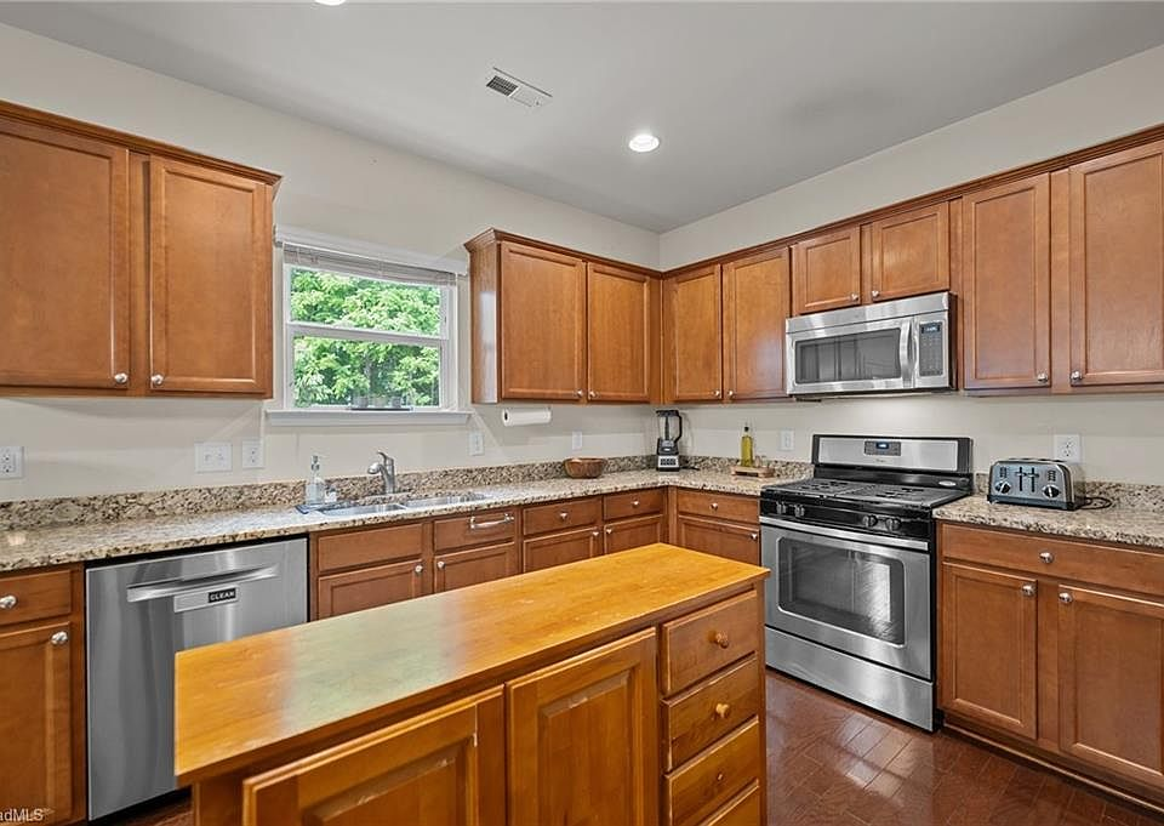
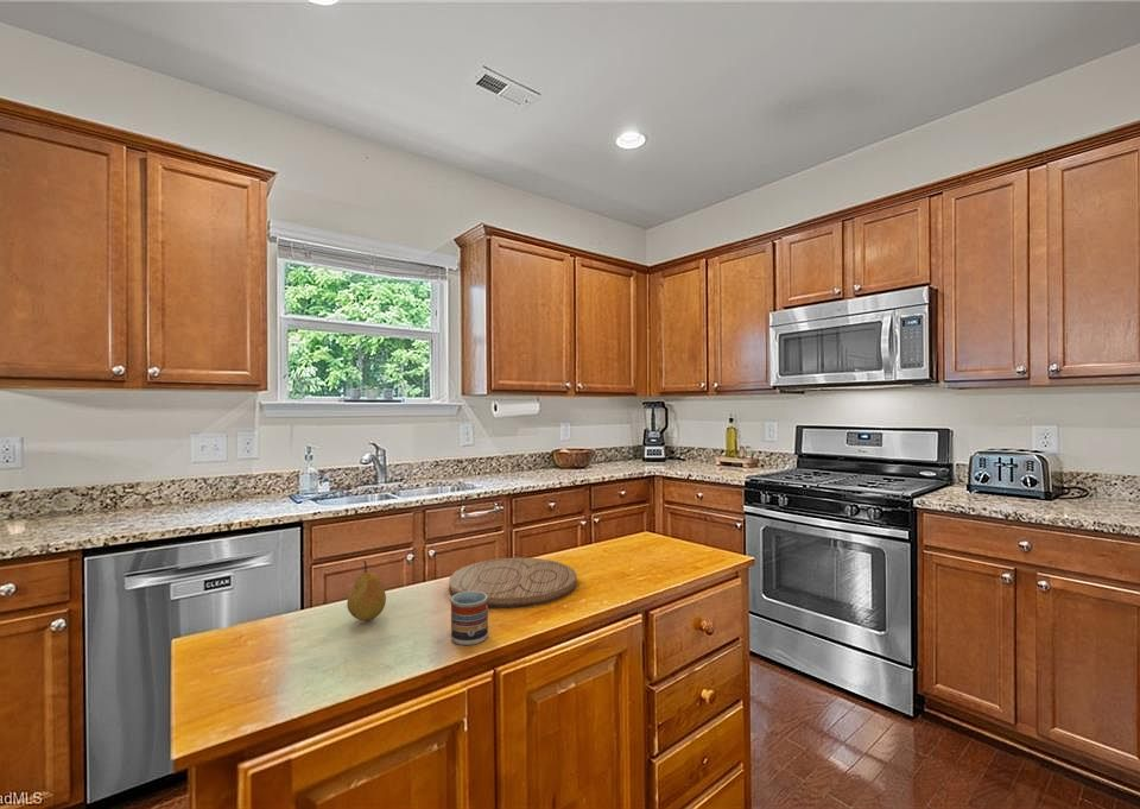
+ cutting board (513, 580)
+ cup (466, 614)
+ fruit (367, 592)
